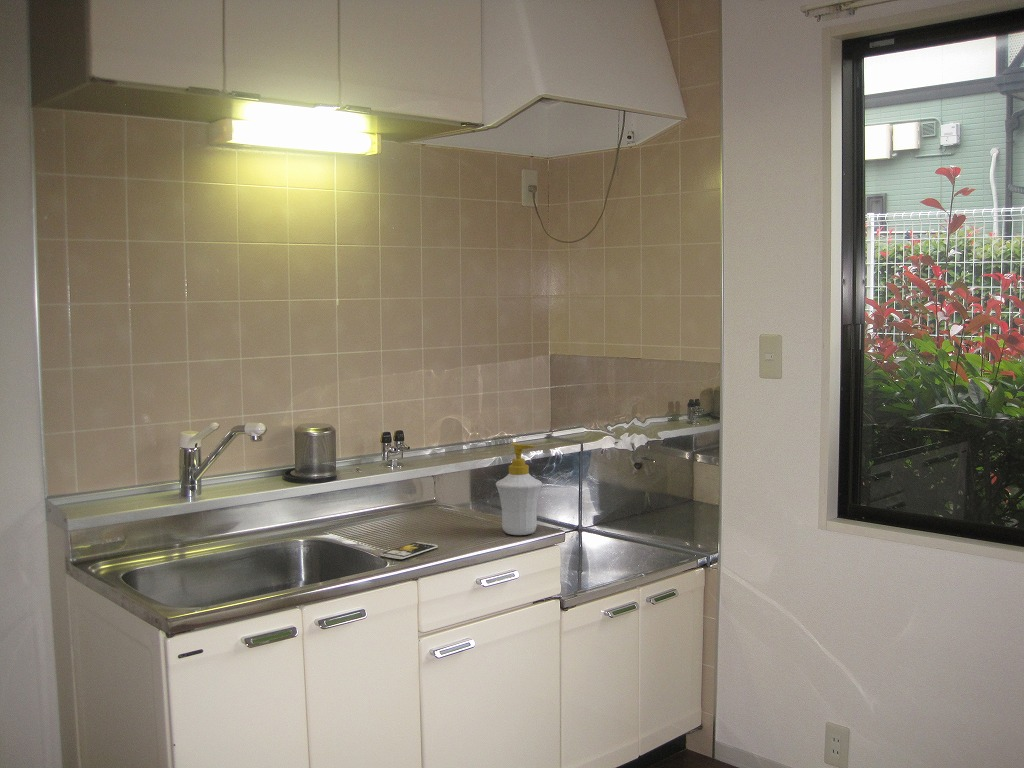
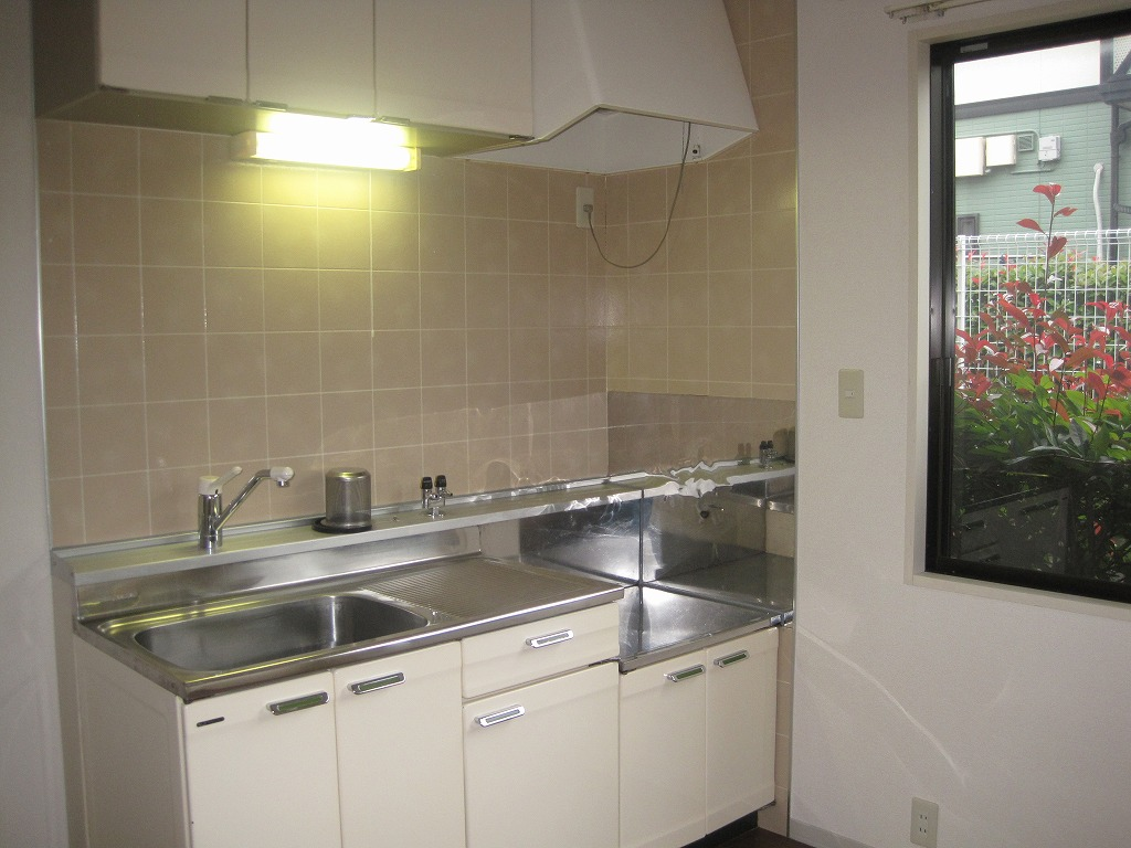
- smartphone (409, 550)
- soap bottle (518, 488)
